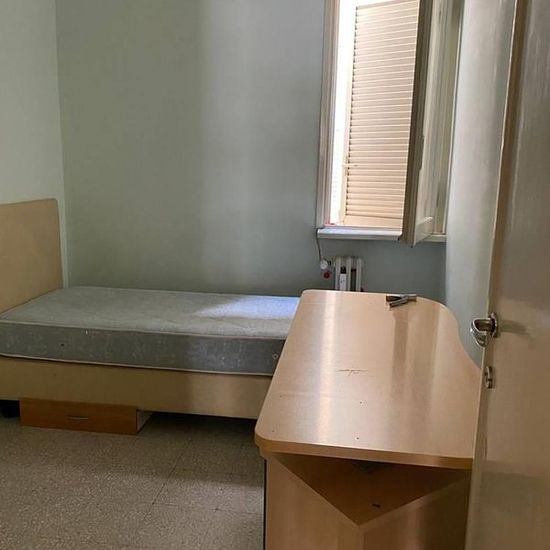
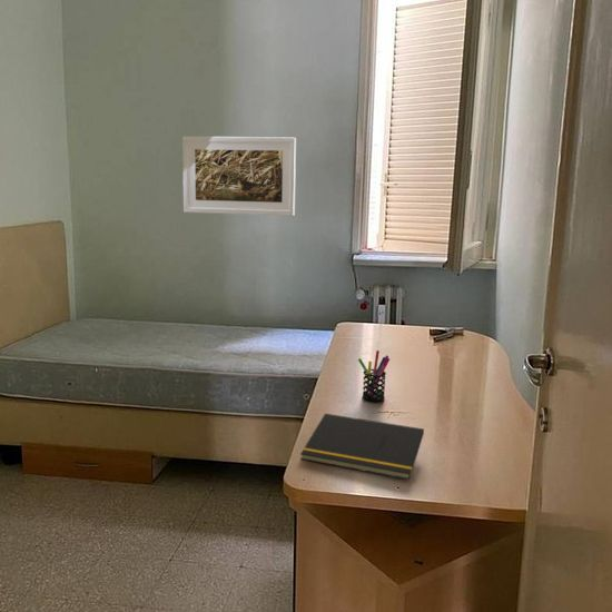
+ notepad (363, 443)
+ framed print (238, 176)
+ pen holder (372, 375)
